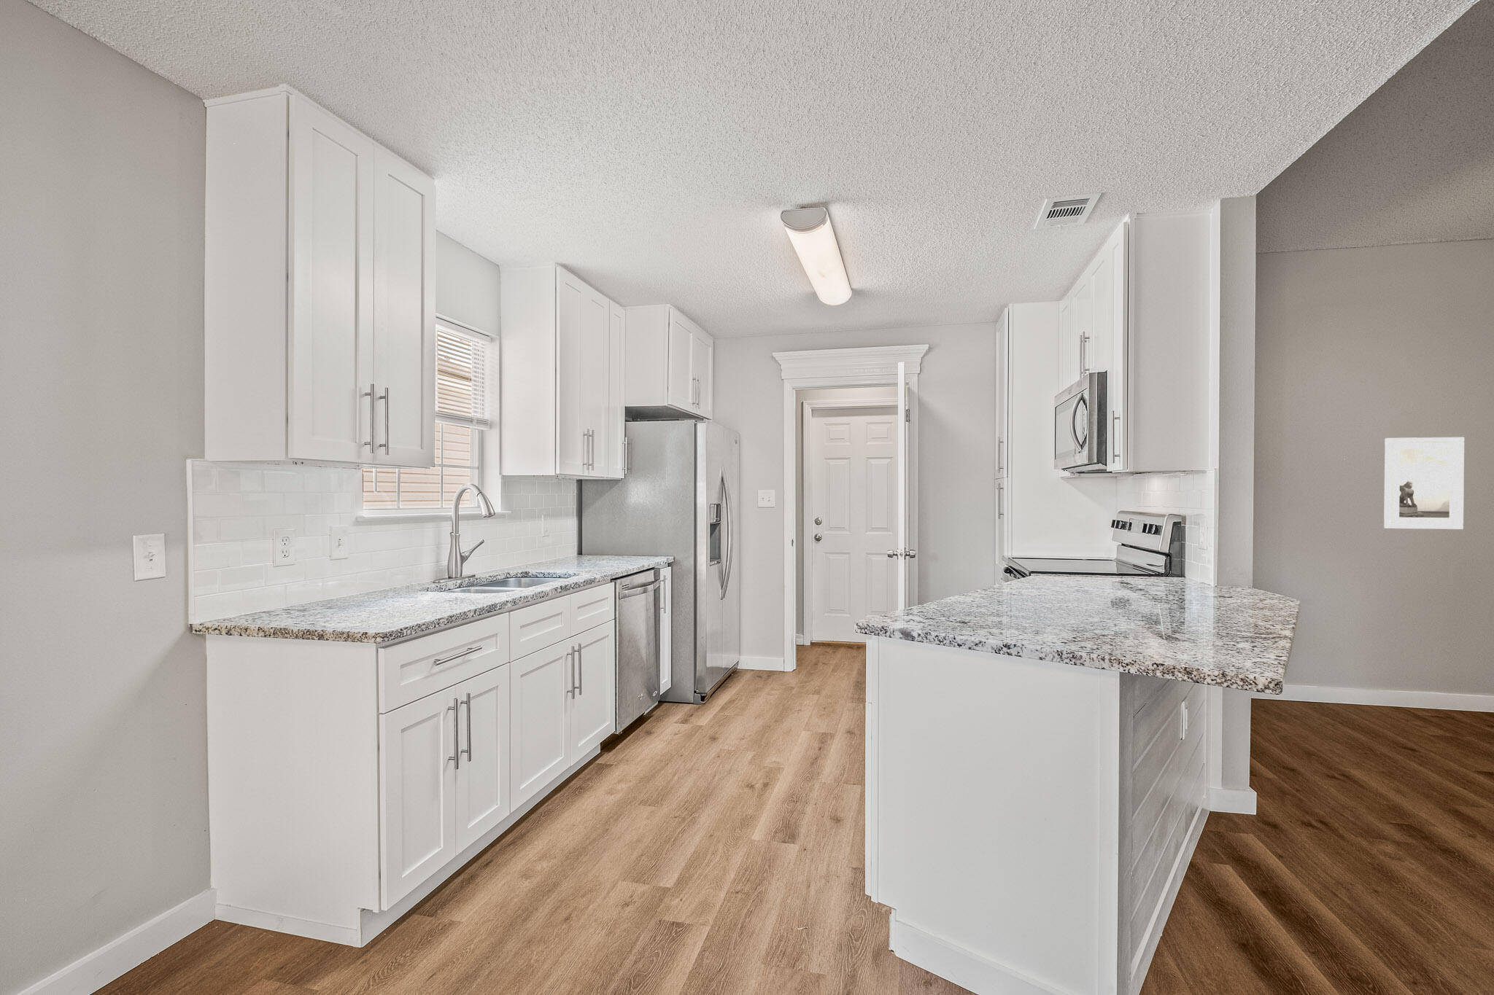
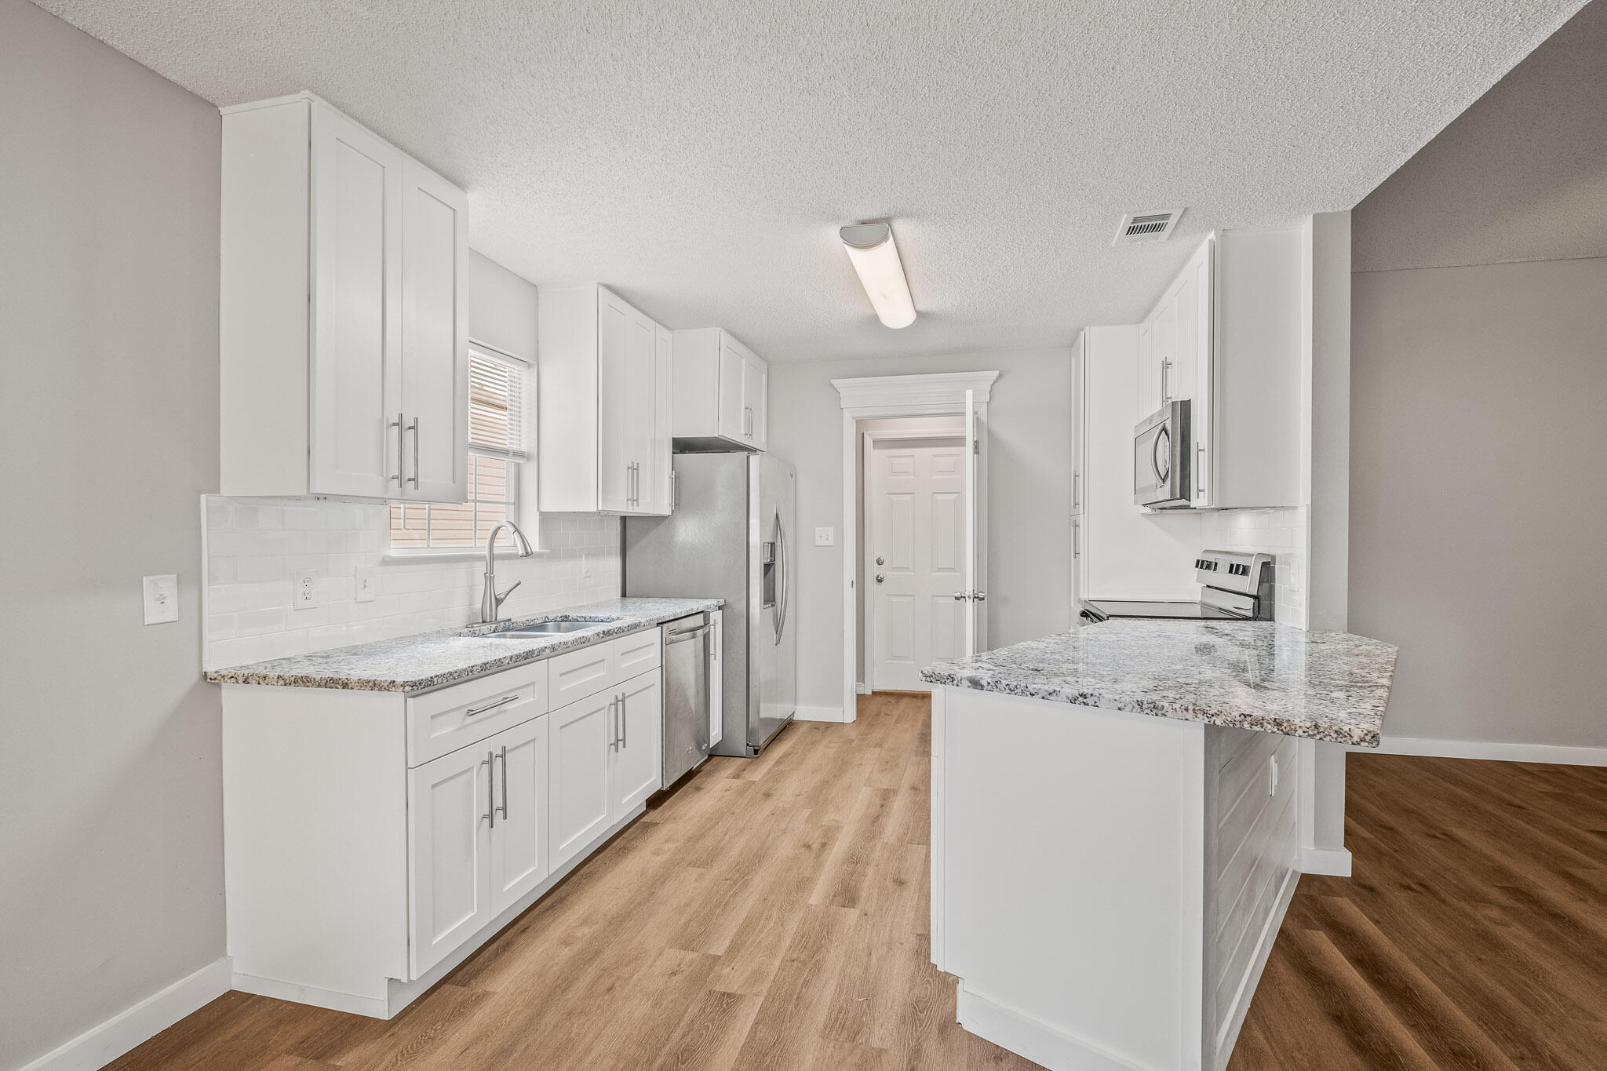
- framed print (1423, 483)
